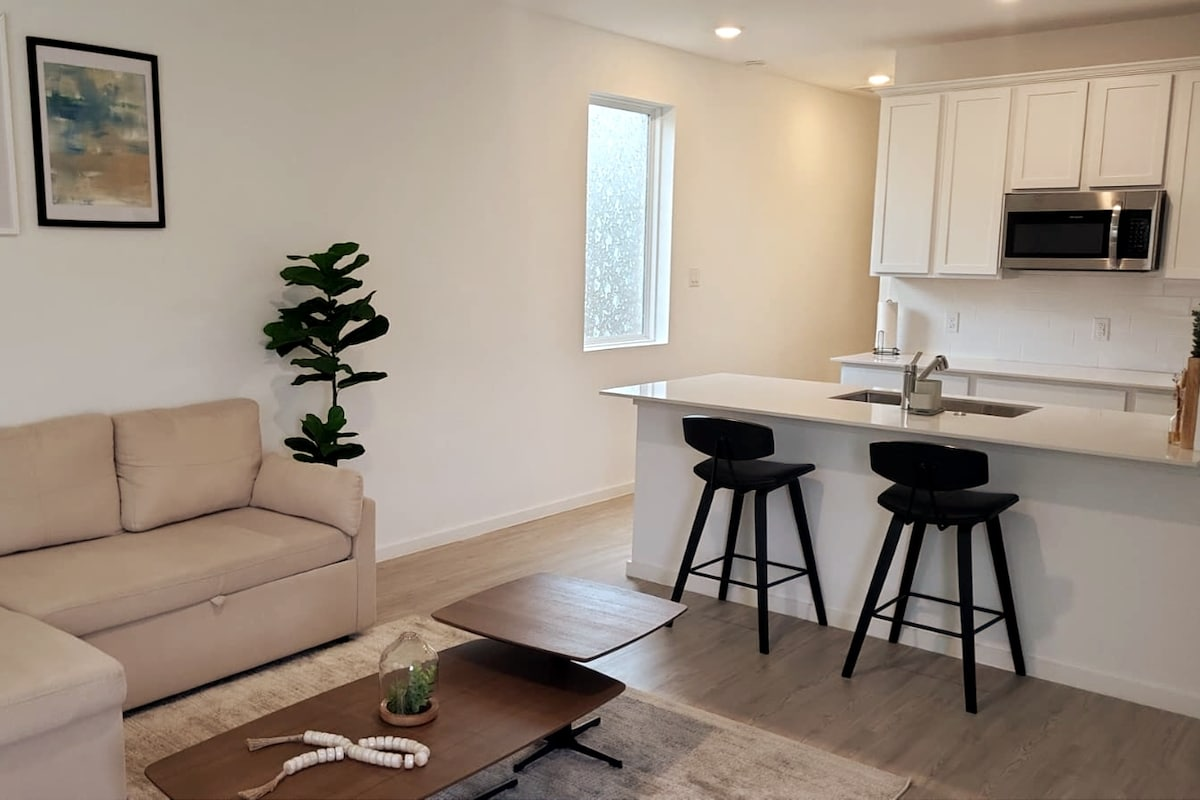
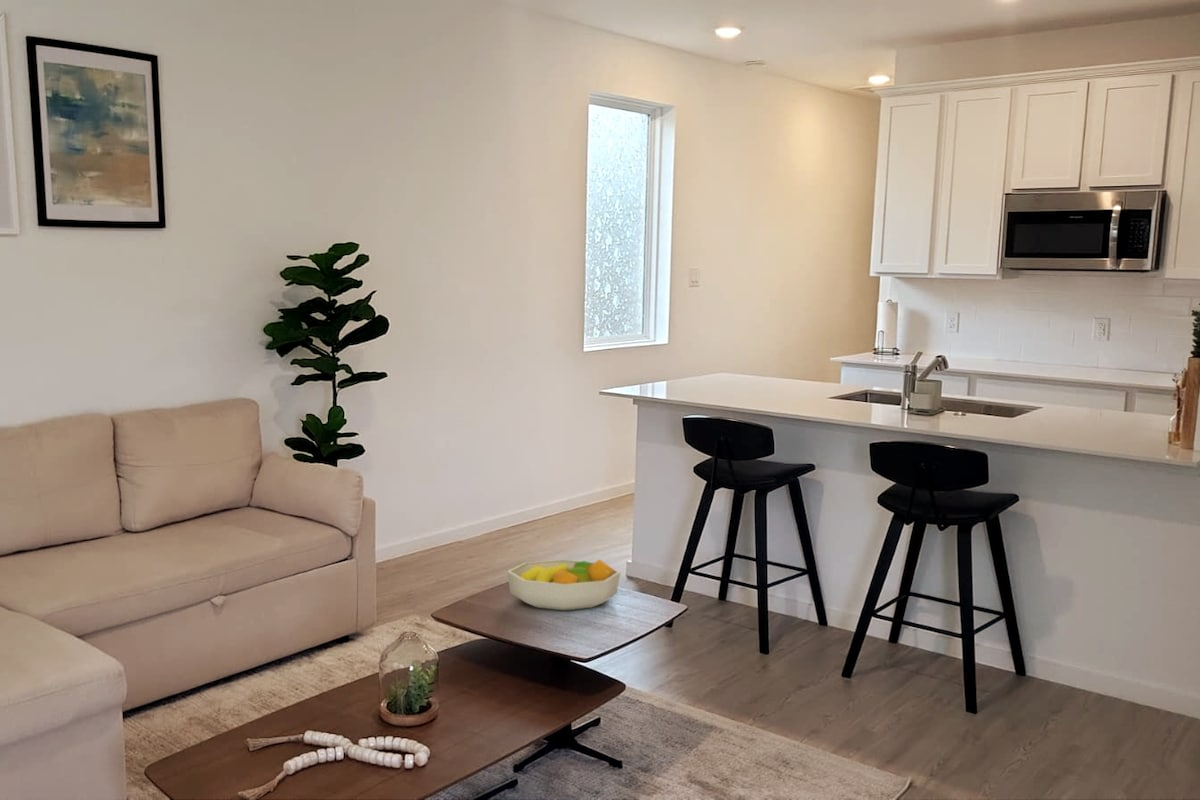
+ fruit bowl (563, 579)
